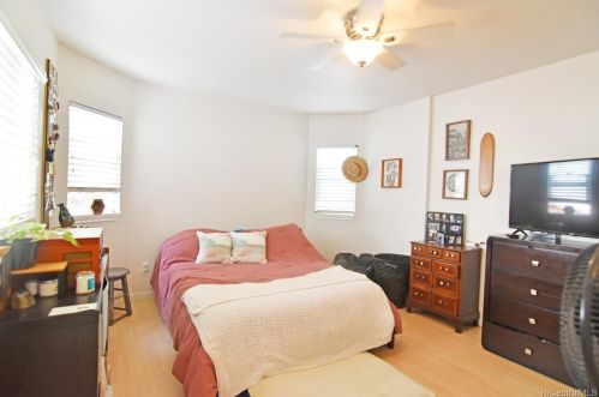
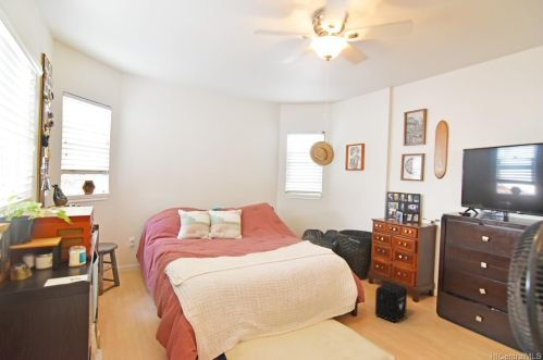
+ air purifier (391, 301)
